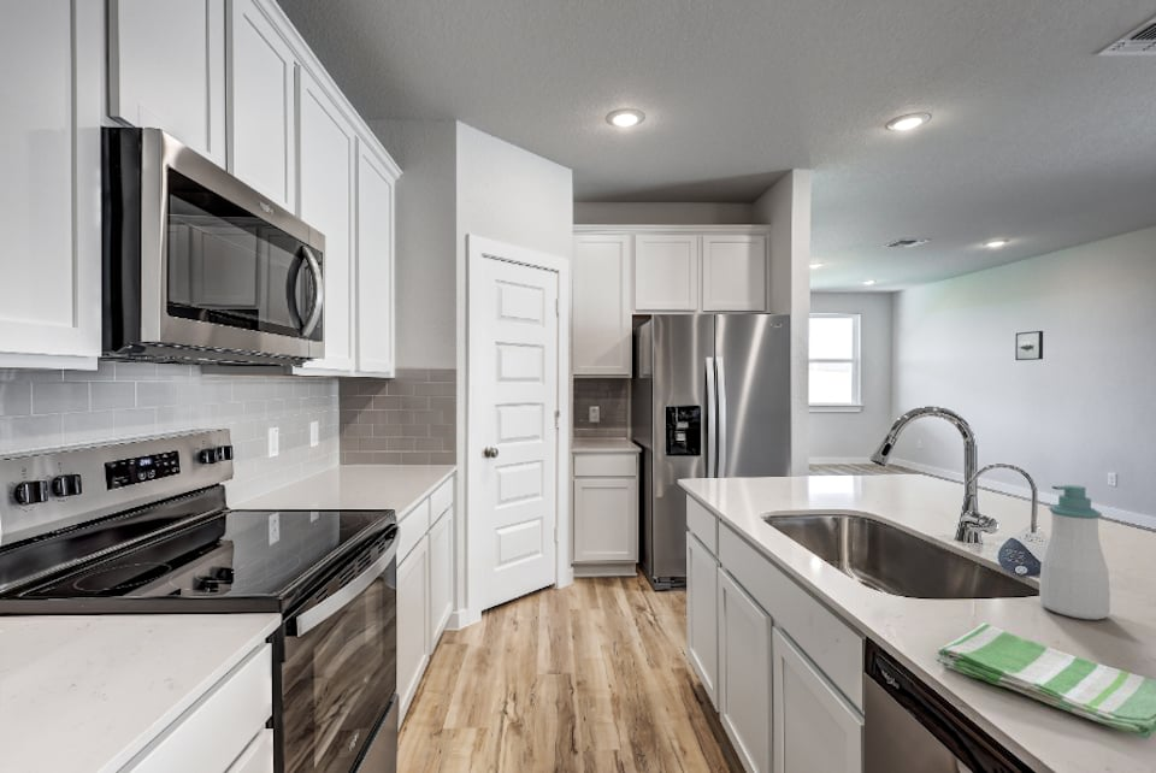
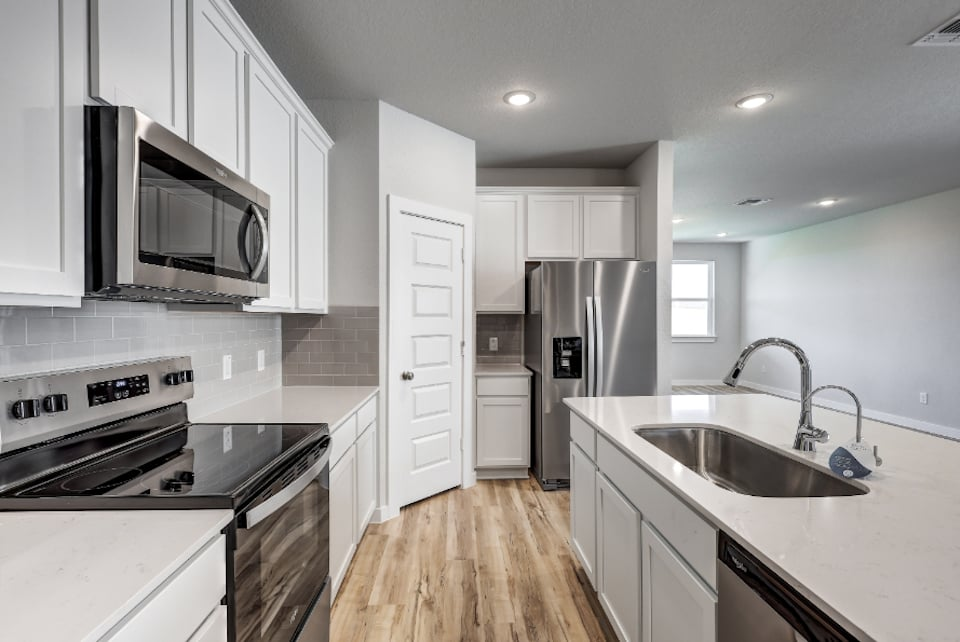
- dish towel (1051, 671)
- soap bottle (1074, 548)
- wall art (1028, 346)
